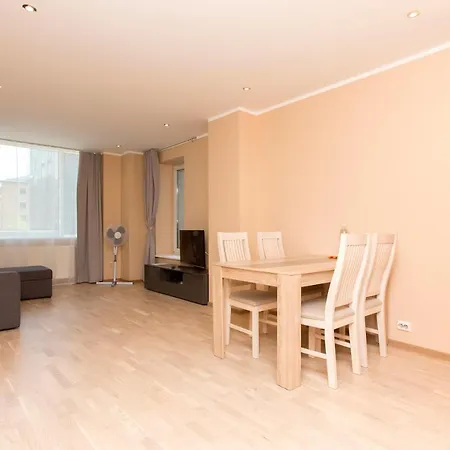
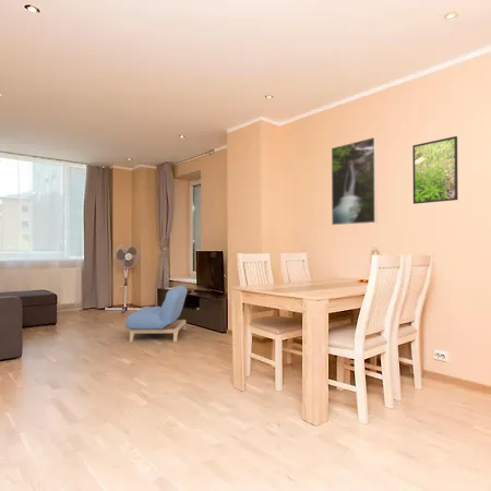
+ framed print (352, 183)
+ armchair (158, 311)
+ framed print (434, 171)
